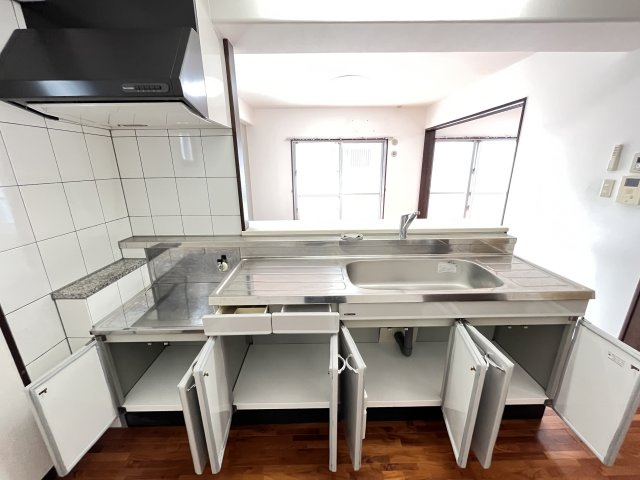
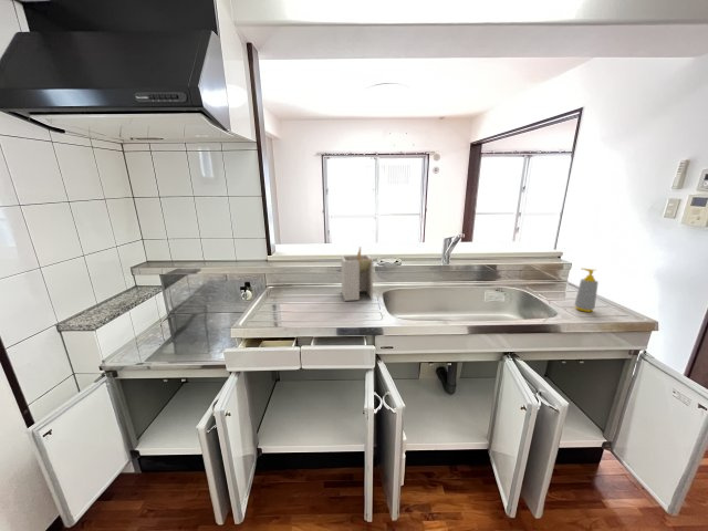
+ soap bottle (587, 289)
+ utensil holder (356, 270)
